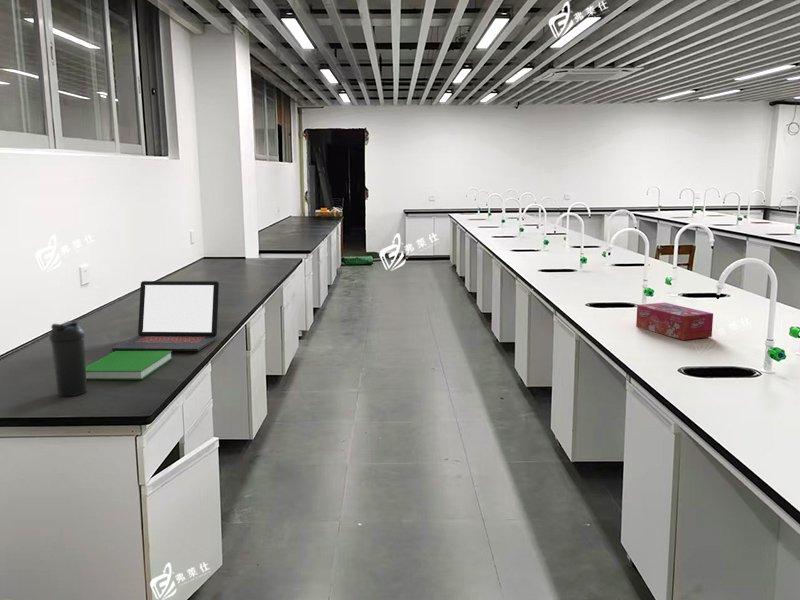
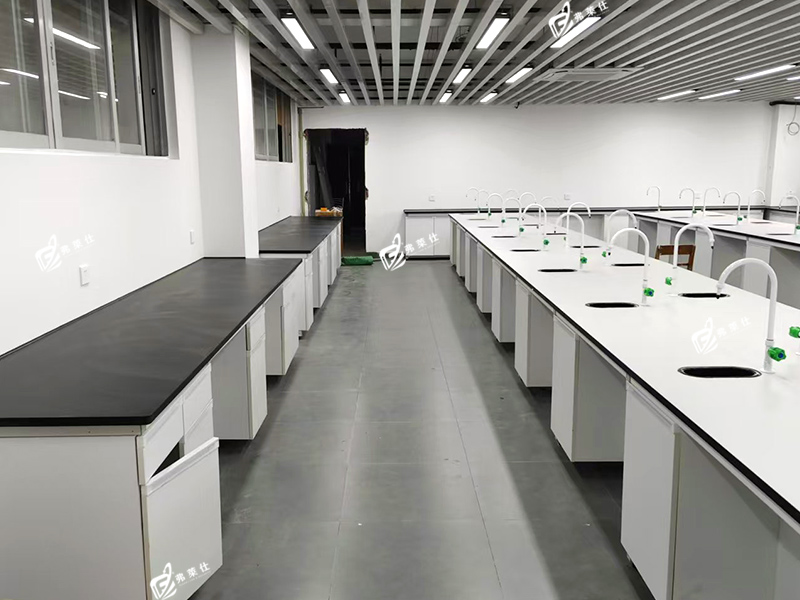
- tissue box (673, 320)
- book (127, 364)
- laptop (167, 314)
- water bottle (69, 357)
